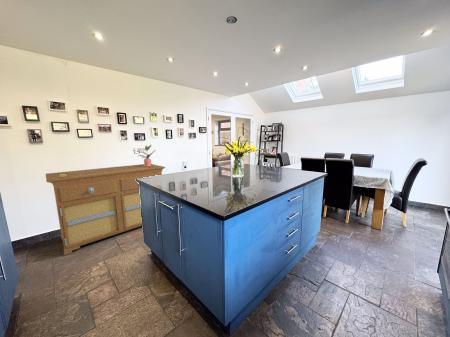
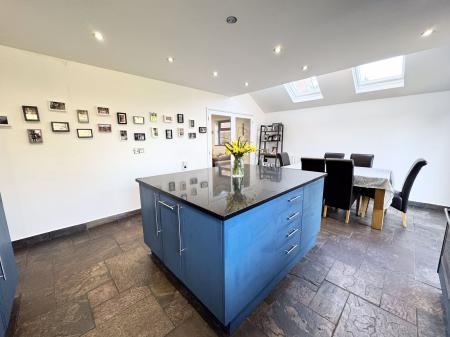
- sideboard (114, 200)
- potted plant (146, 154)
